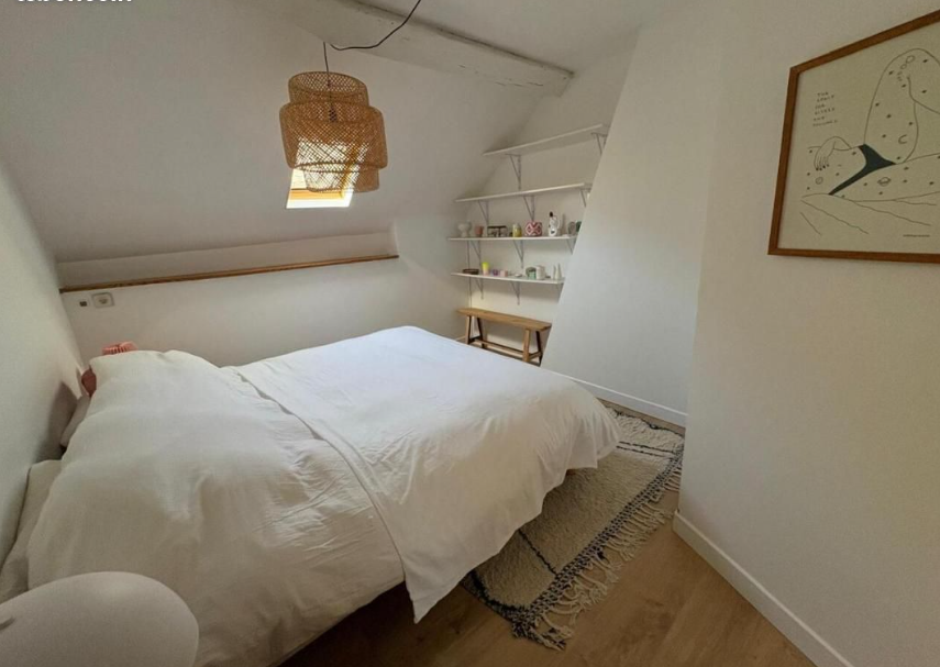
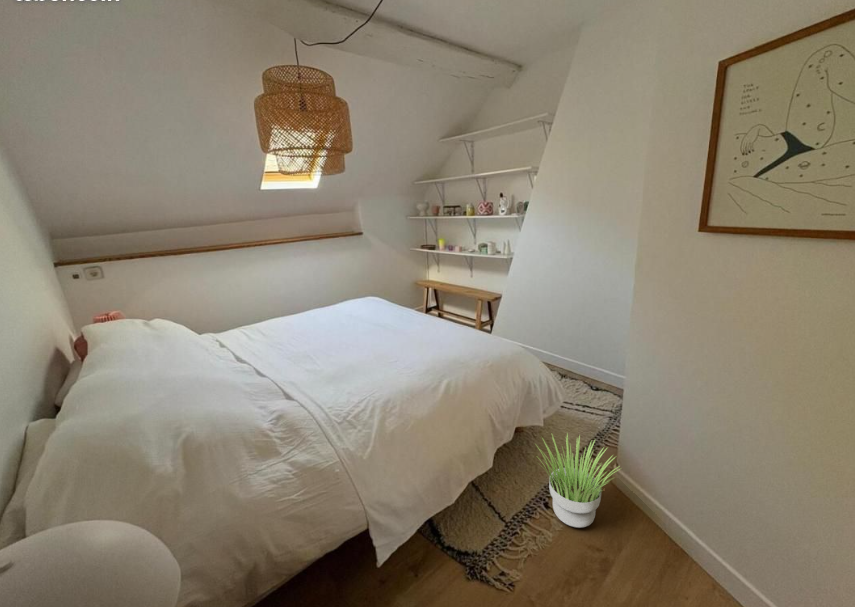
+ potted plant (574, 486)
